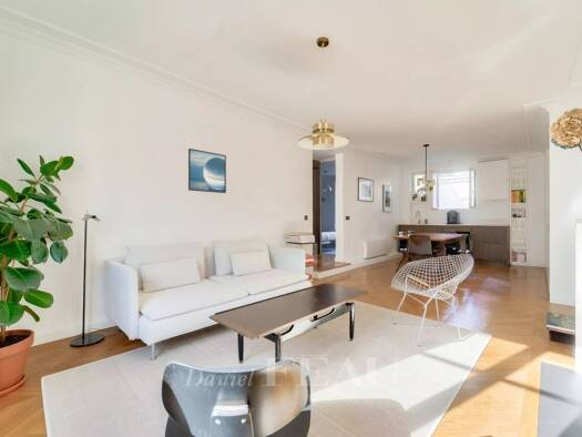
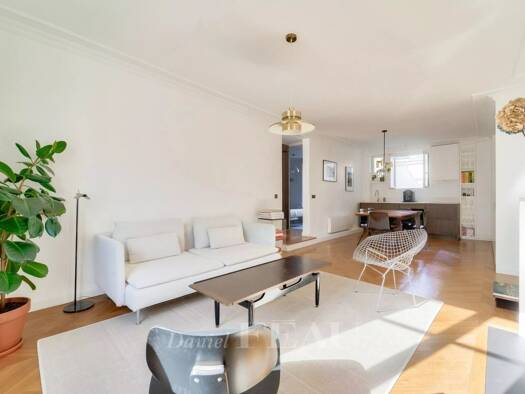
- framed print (207, 172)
